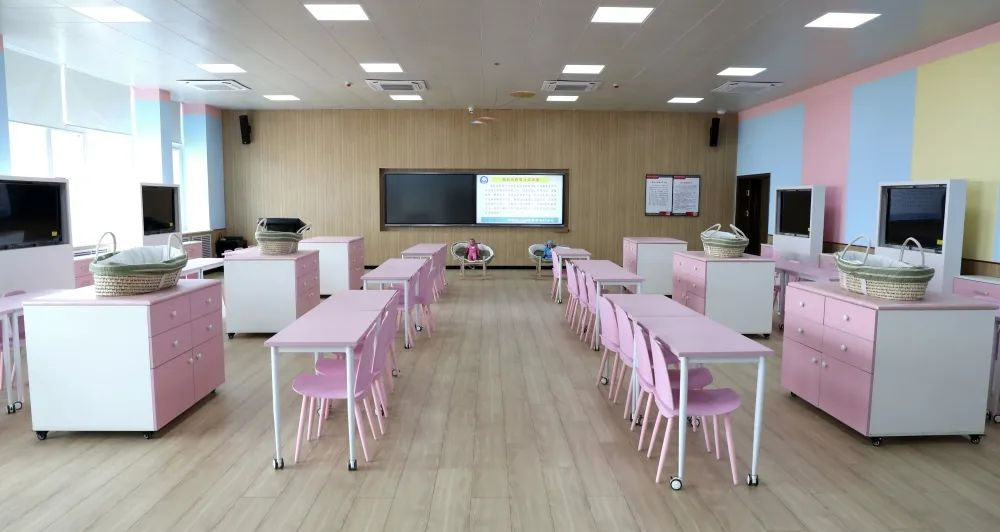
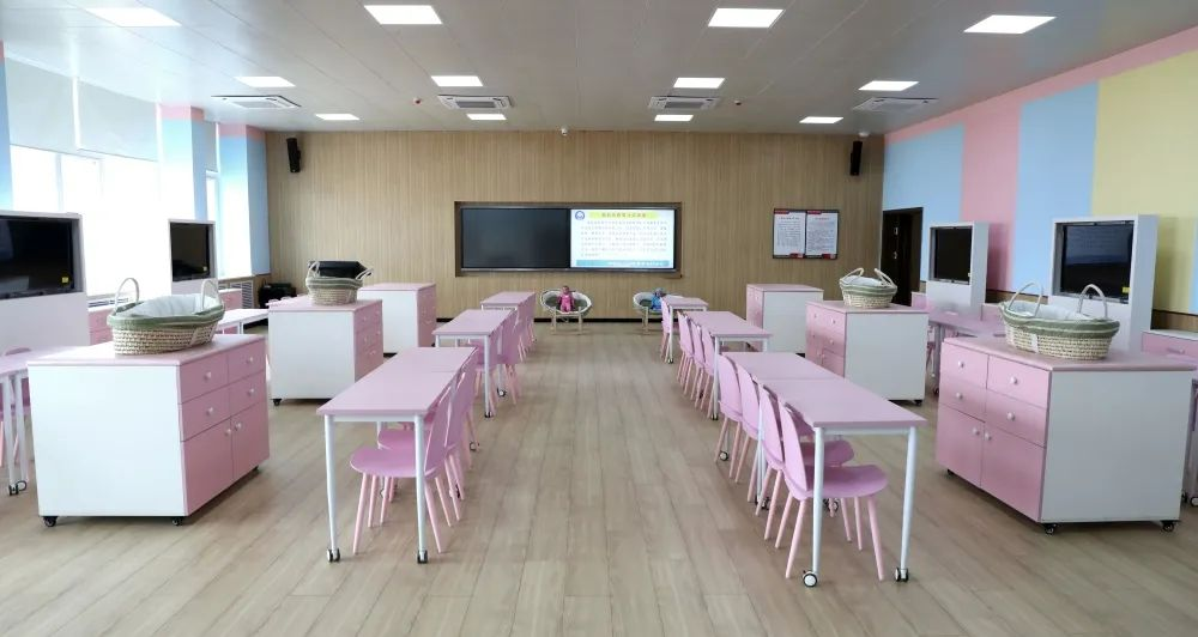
- ceiling mobile (502, 105)
